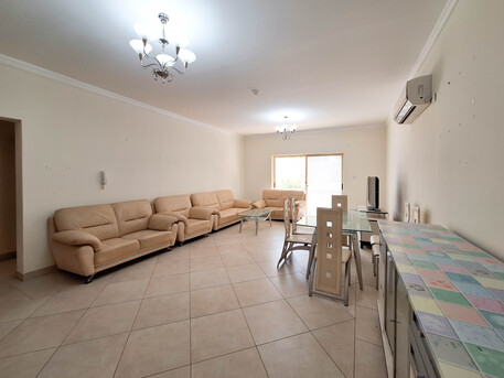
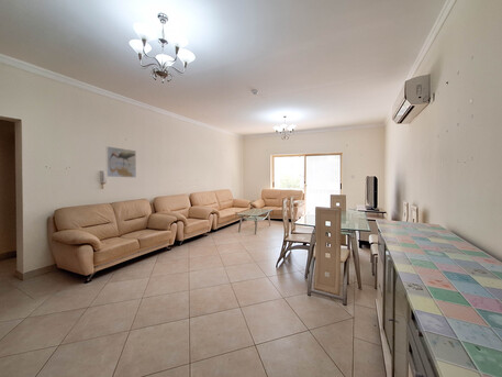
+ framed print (122, 163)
